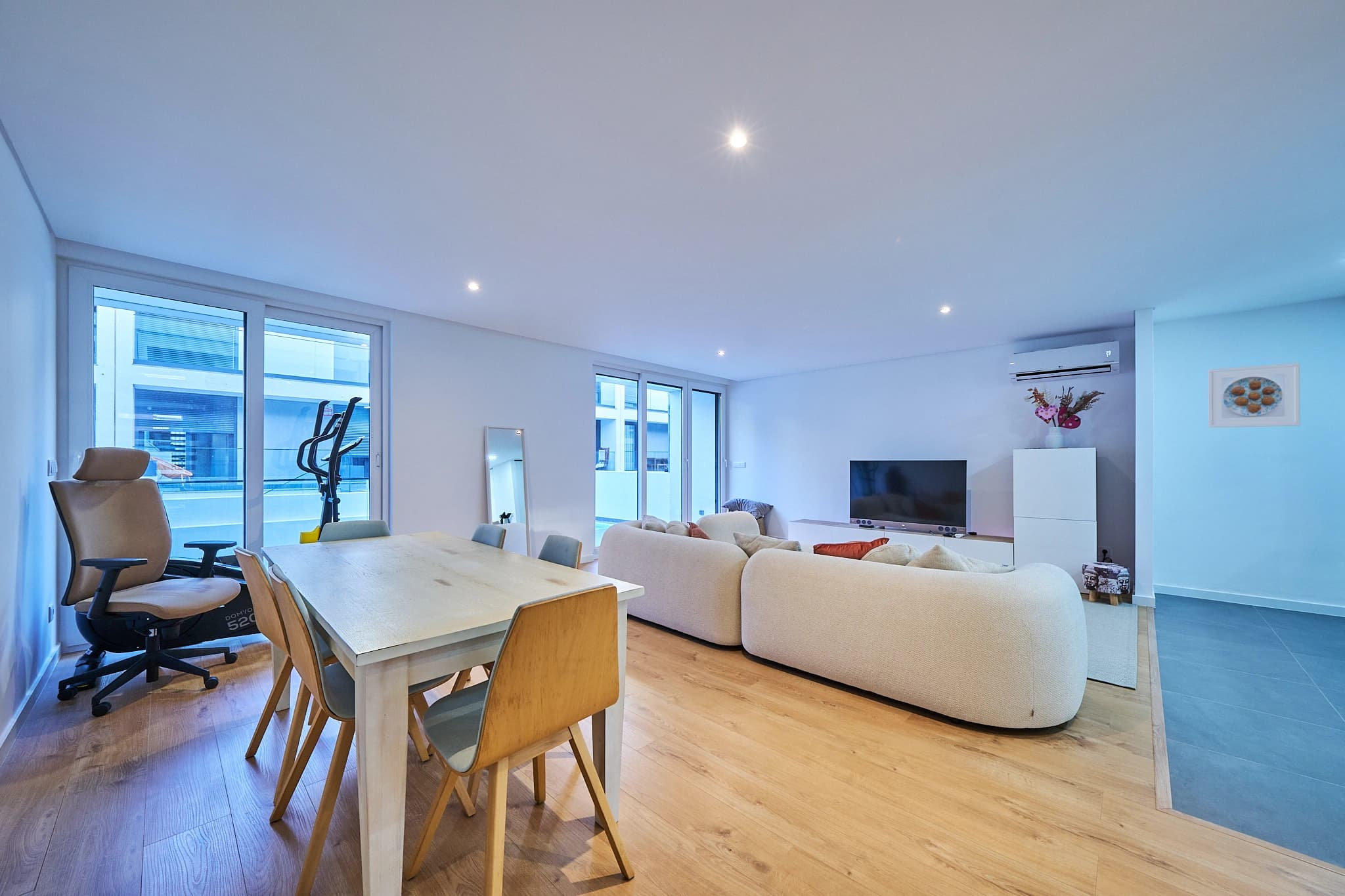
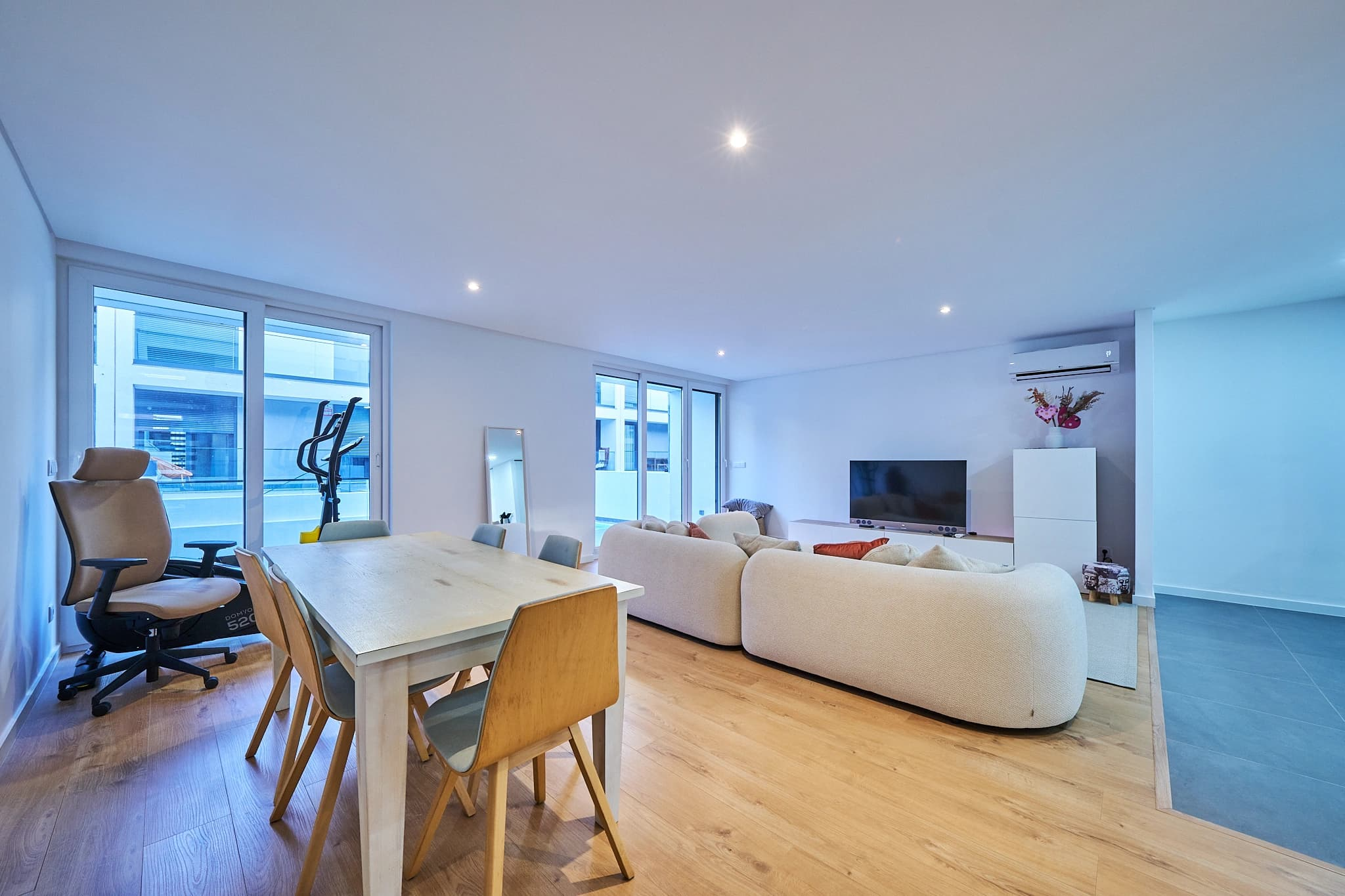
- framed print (1252, 396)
